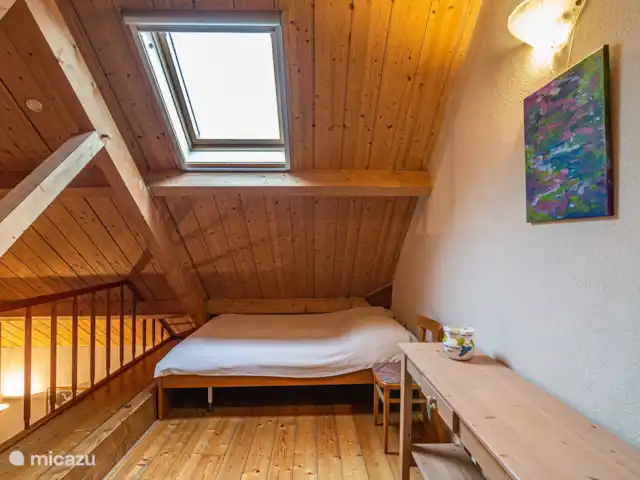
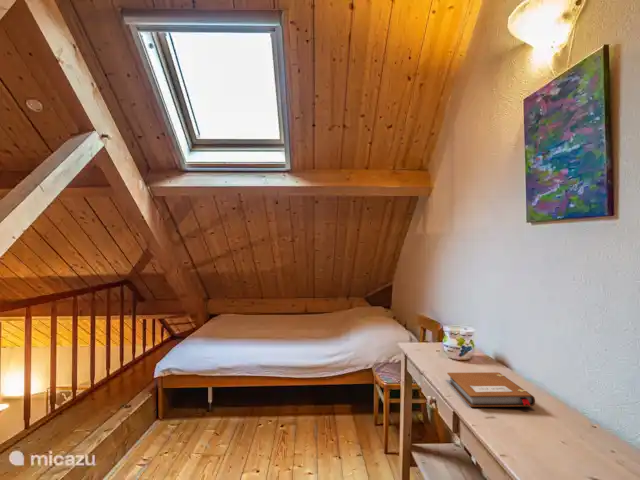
+ notebook (488, 388)
